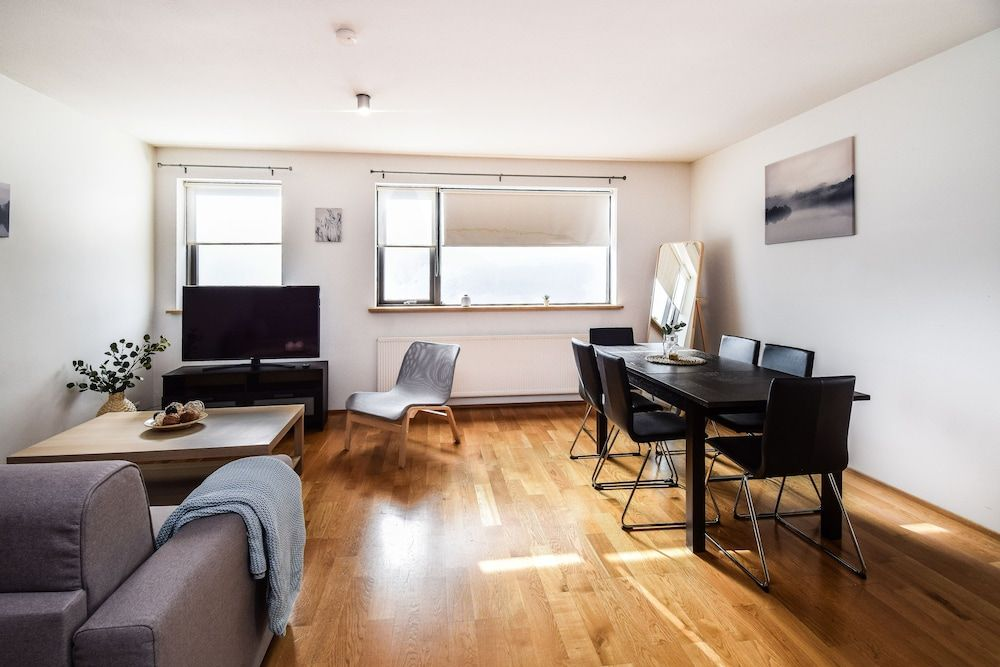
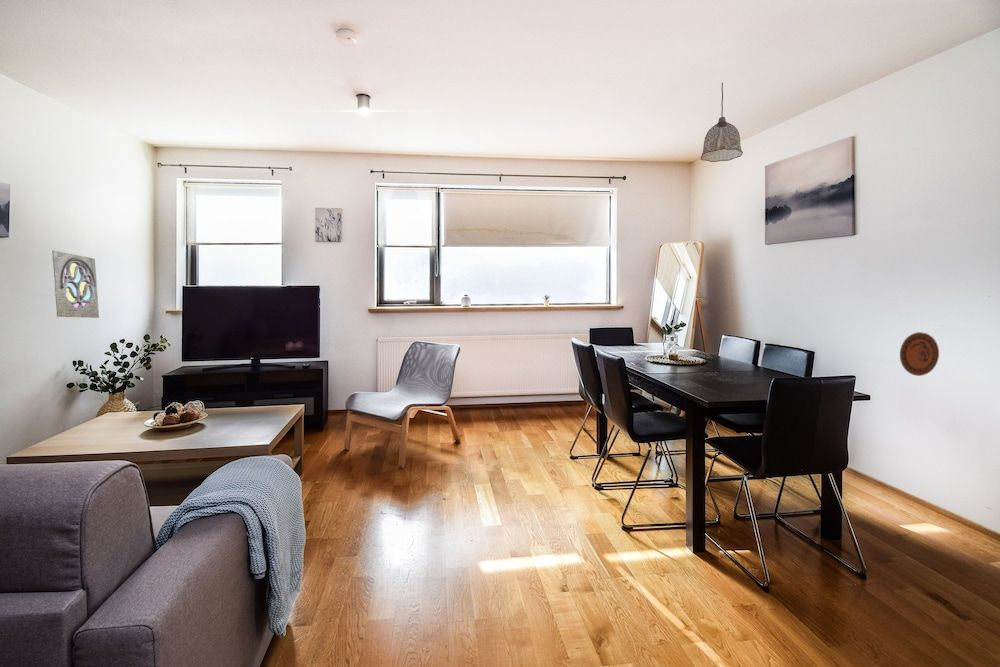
+ decorative plate (919, 354)
+ pendant lamp (721, 119)
+ wall ornament (75, 286)
